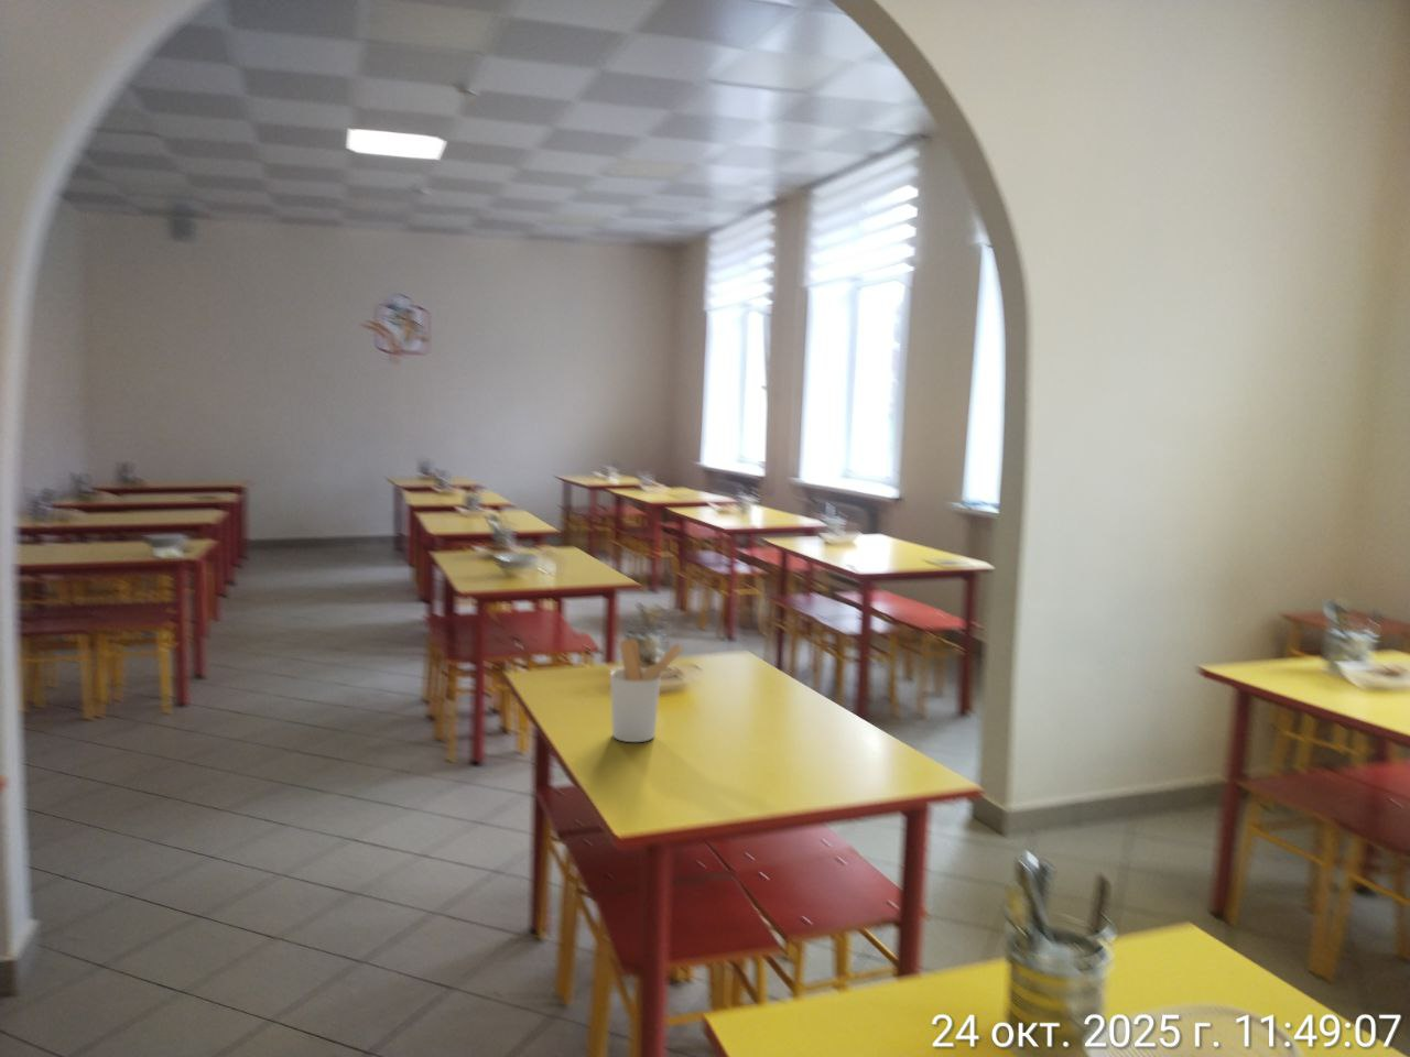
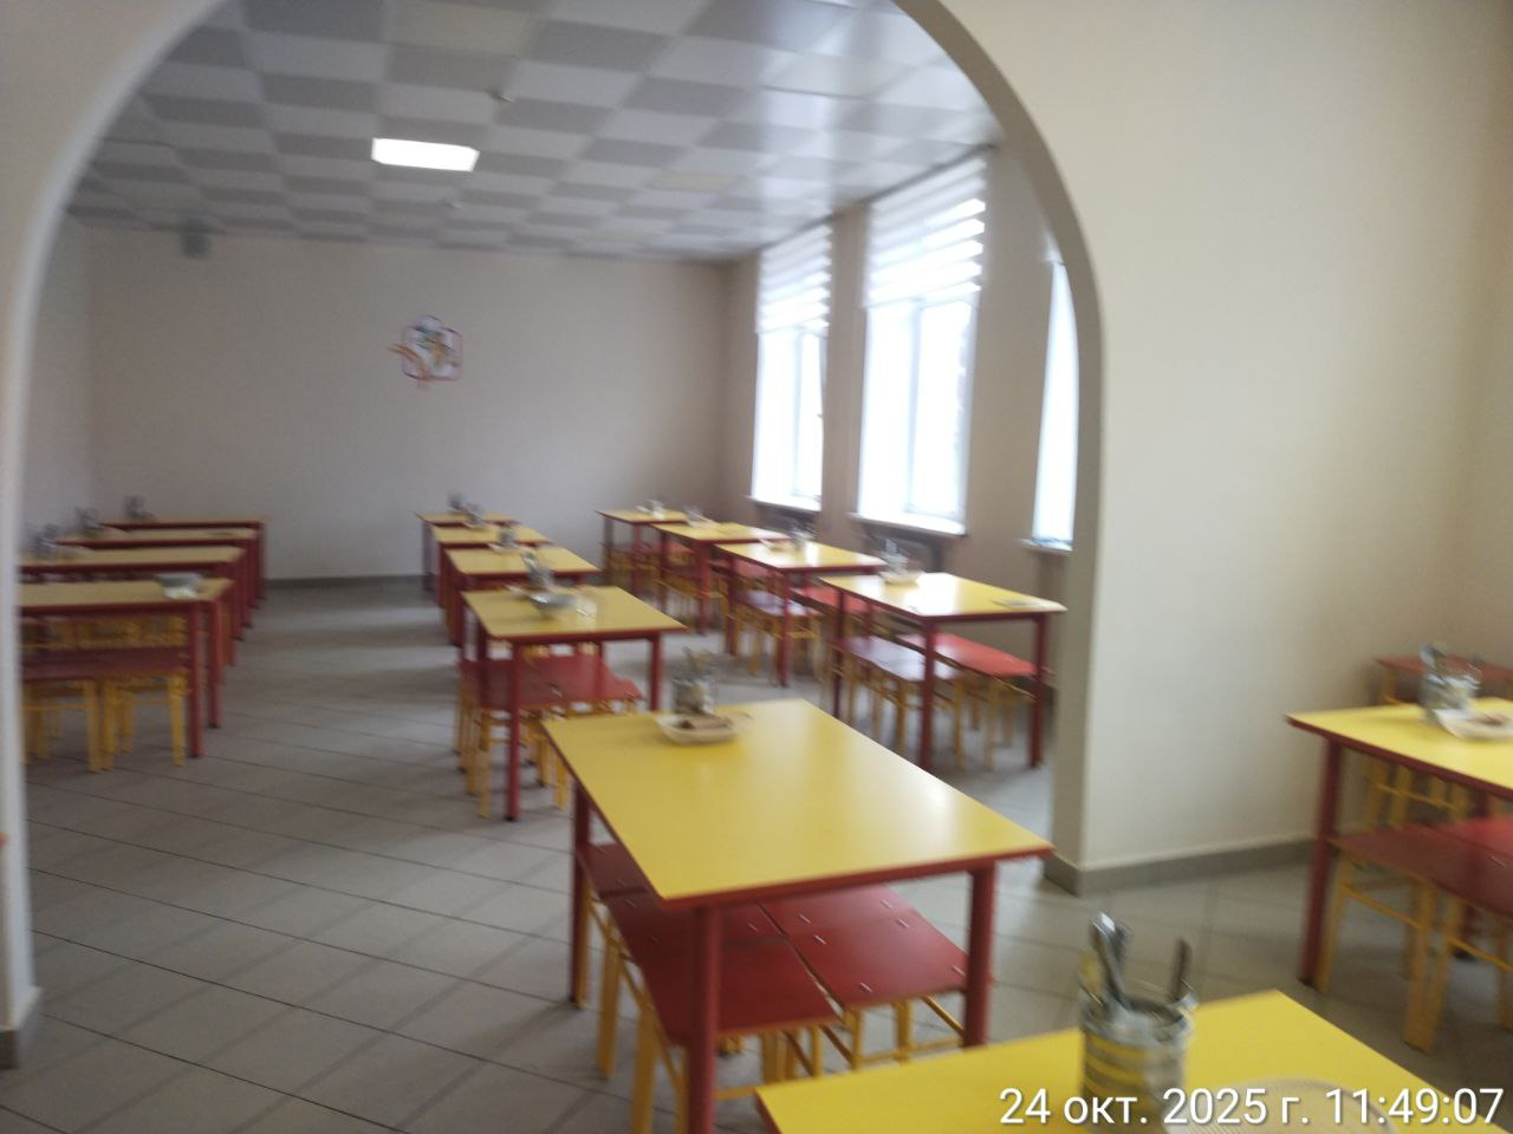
- utensil holder (647, 688)
